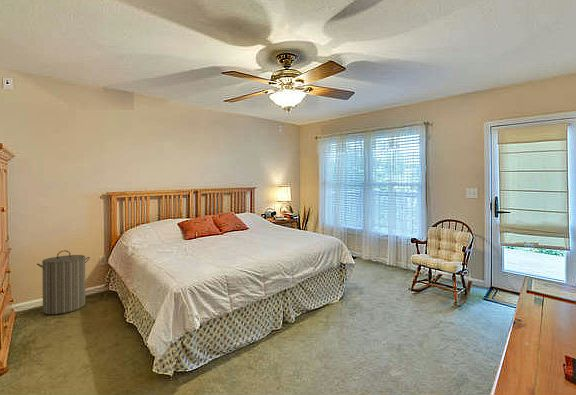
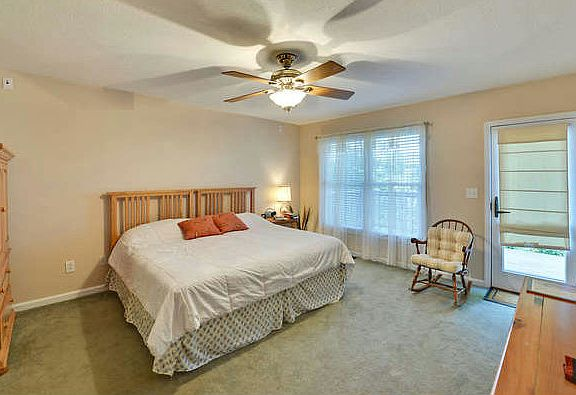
- laundry hamper (64, 279)
